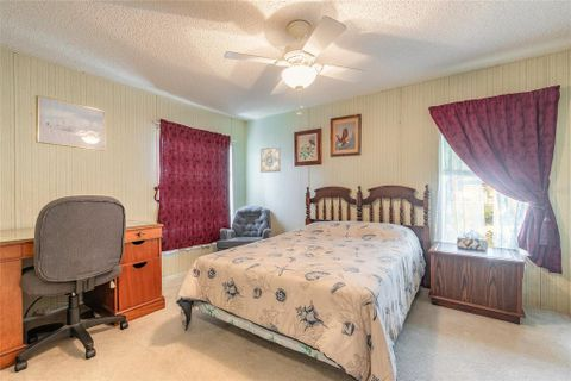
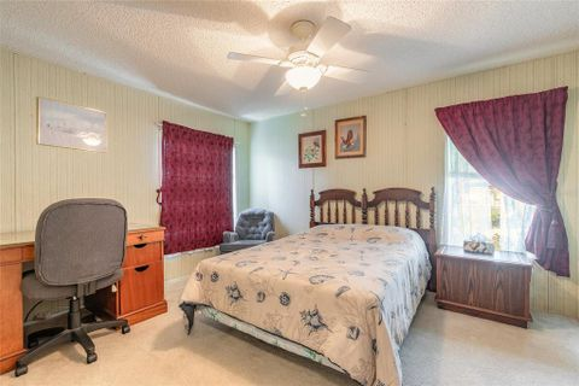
- wall art (270, 160)
